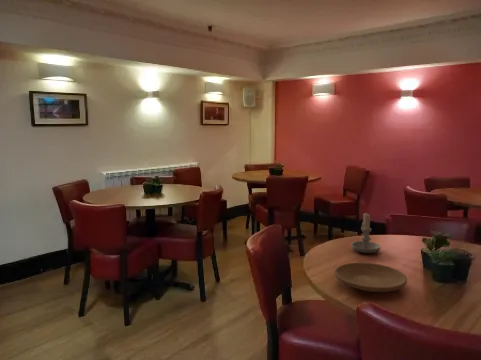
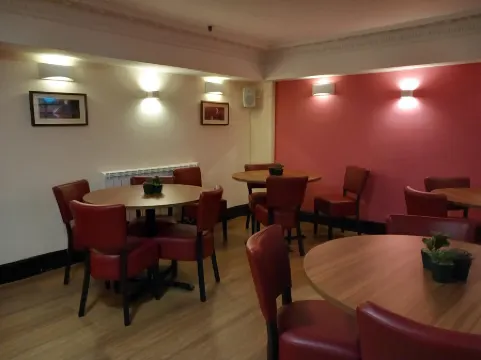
- candle (366, 231)
- plate (369, 279)
